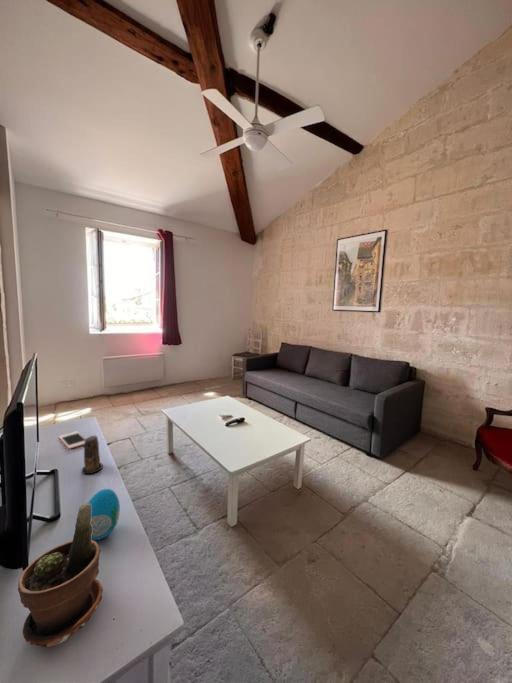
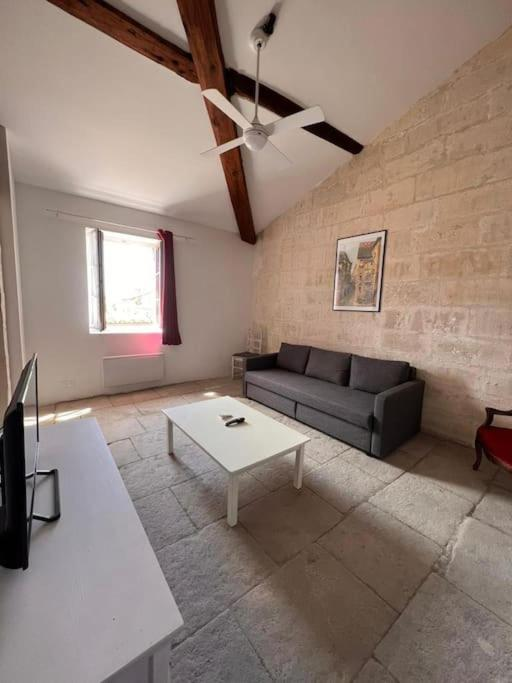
- candle (91, 453)
- cell phone (73, 439)
- potted plant (62, 568)
- decorative egg (100, 513)
